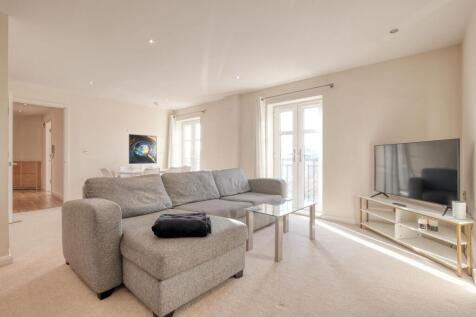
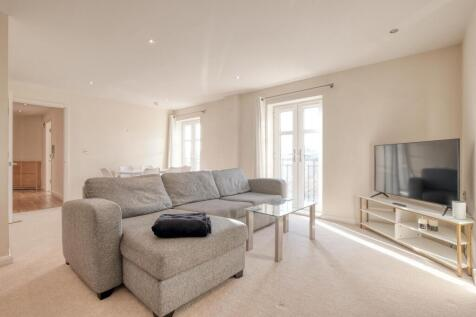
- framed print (143, 149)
